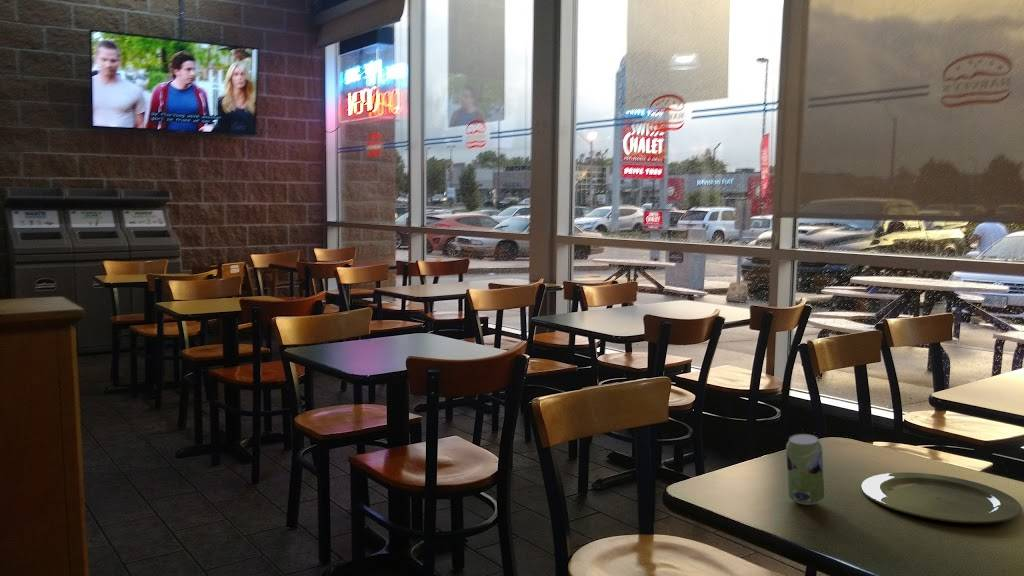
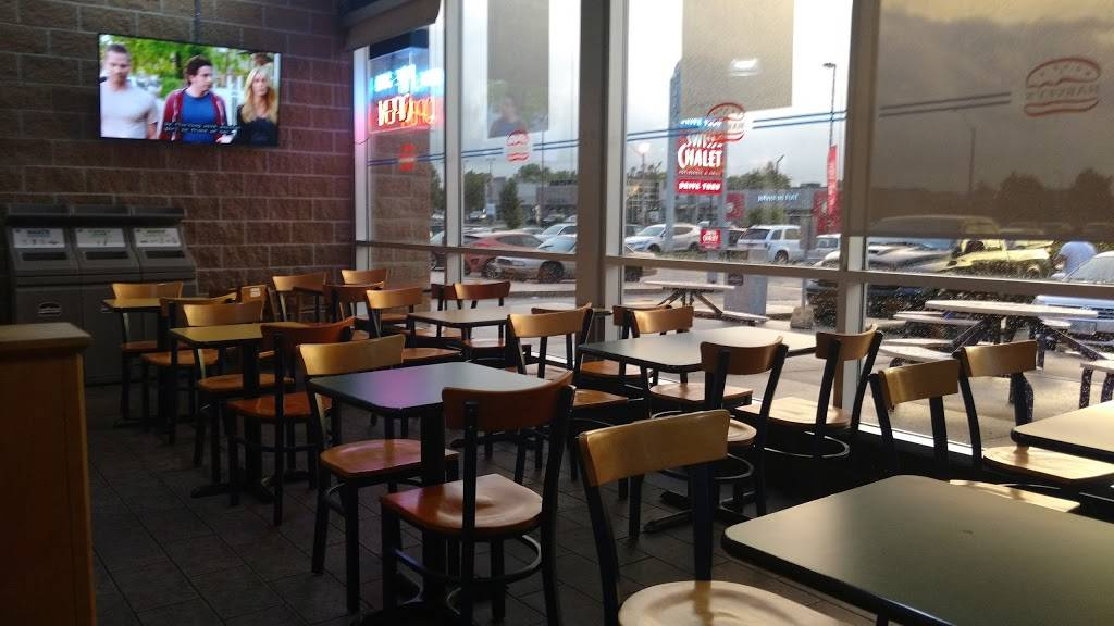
- beverage can (805, 469)
- plate (938, 496)
